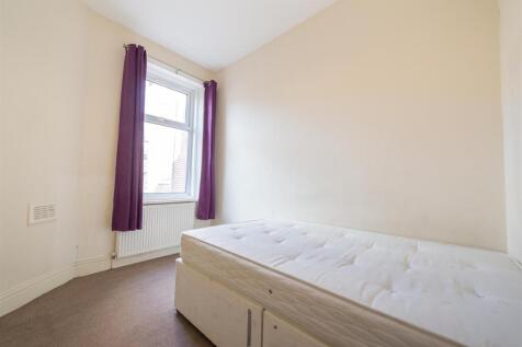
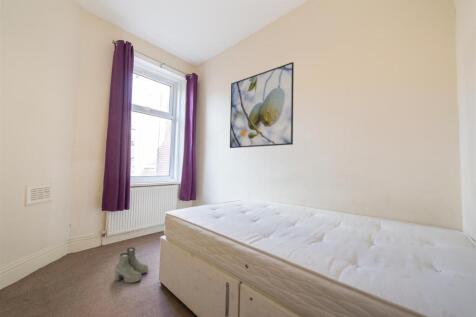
+ boots (132, 263)
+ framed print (258, 110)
